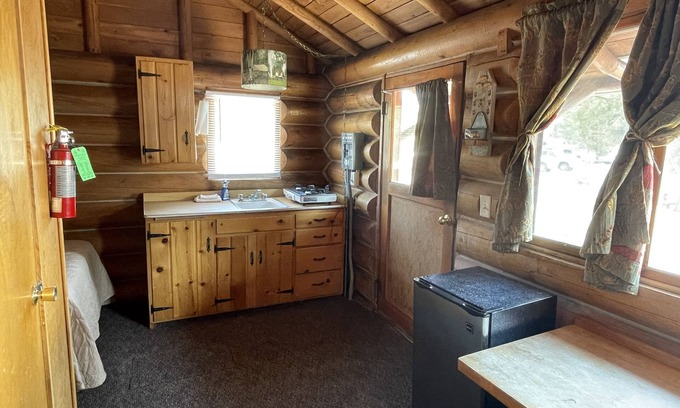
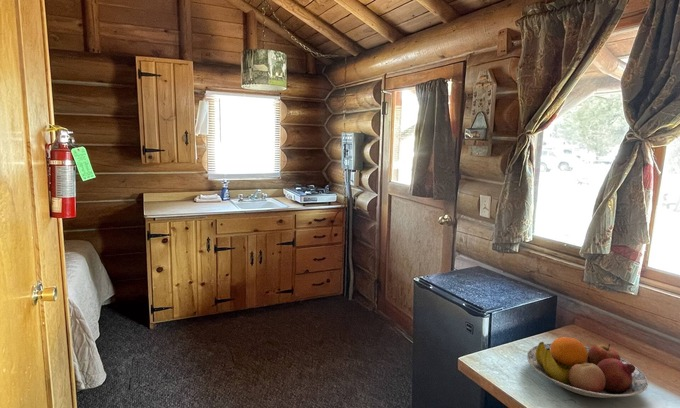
+ fruit bowl (584, 362)
